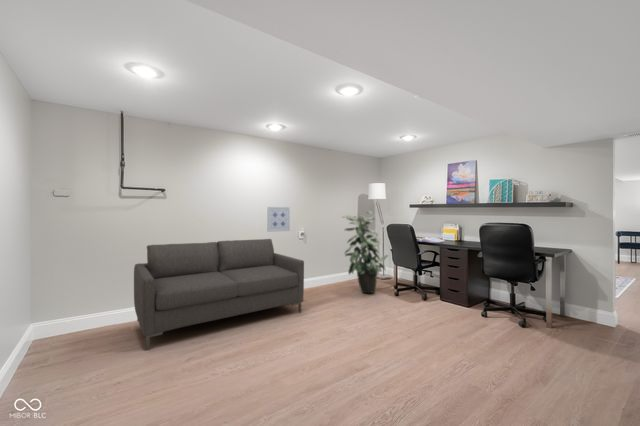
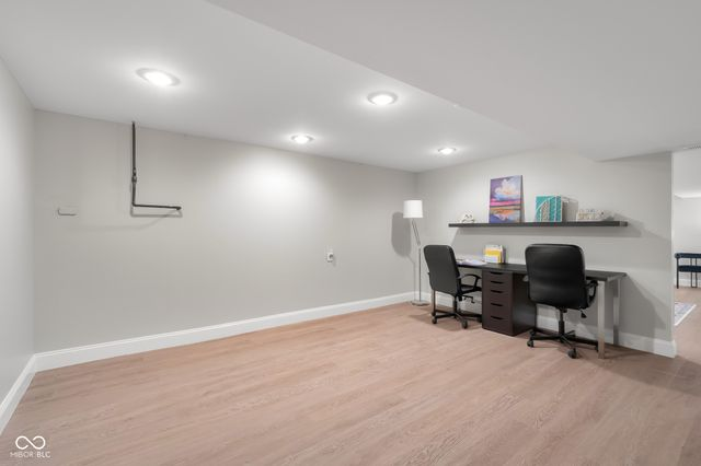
- wall art (278, 219)
- sofa (223, 280)
- indoor plant (364, 251)
